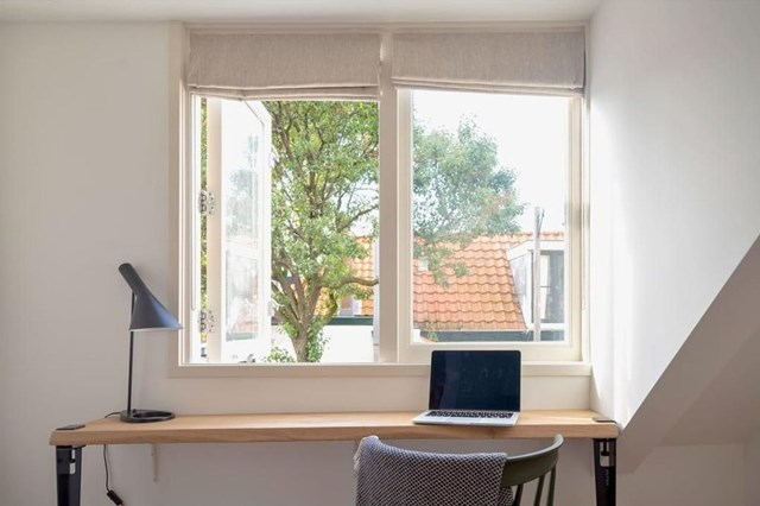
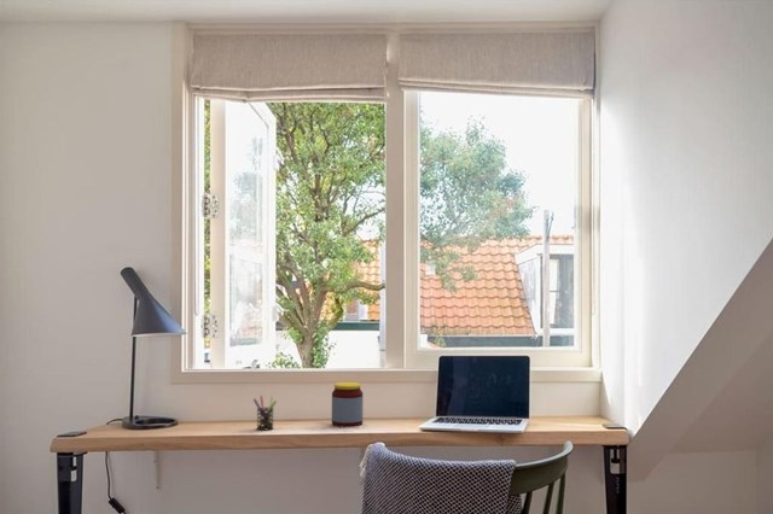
+ jar (347, 403)
+ pen holder (266, 410)
